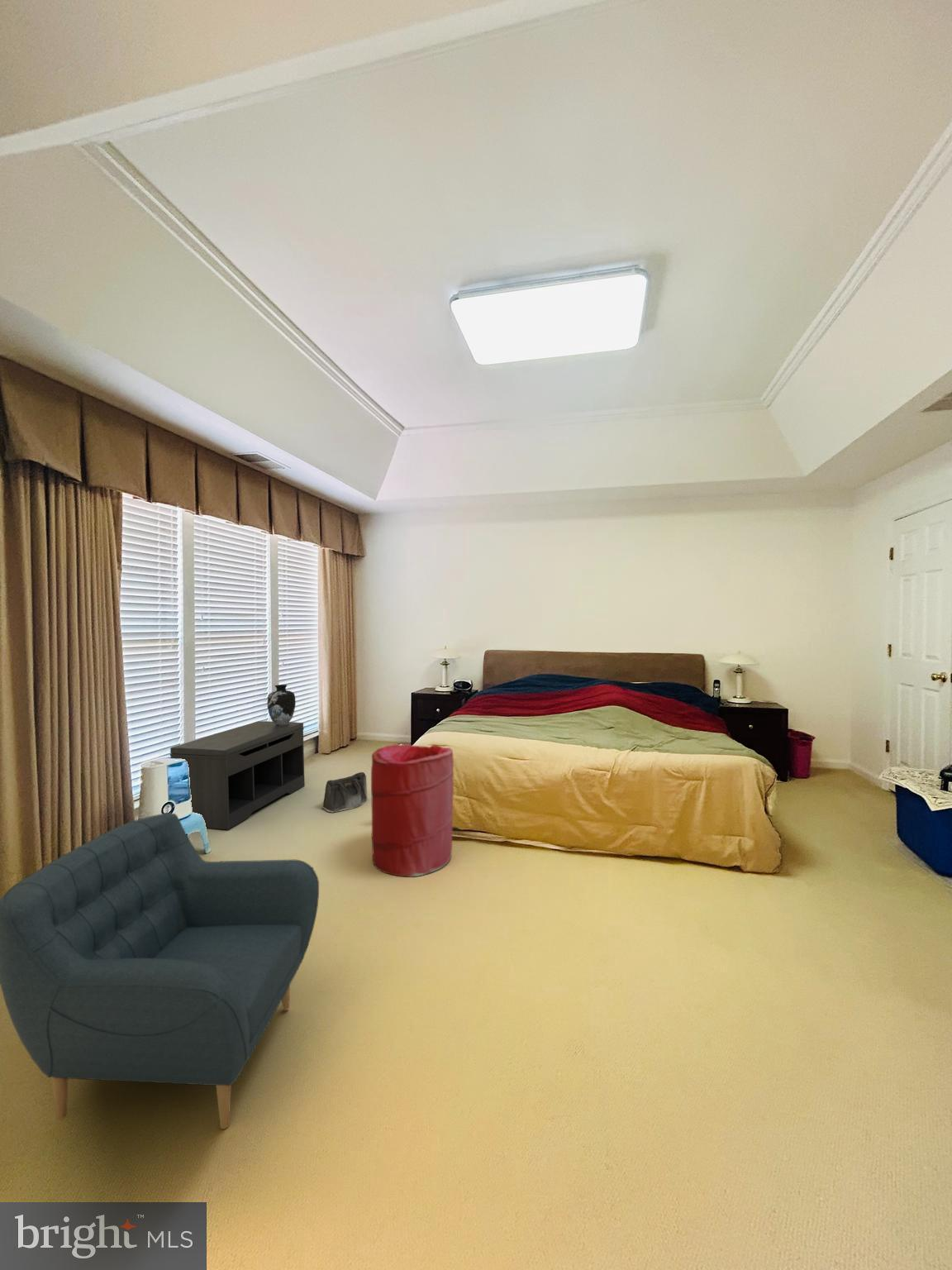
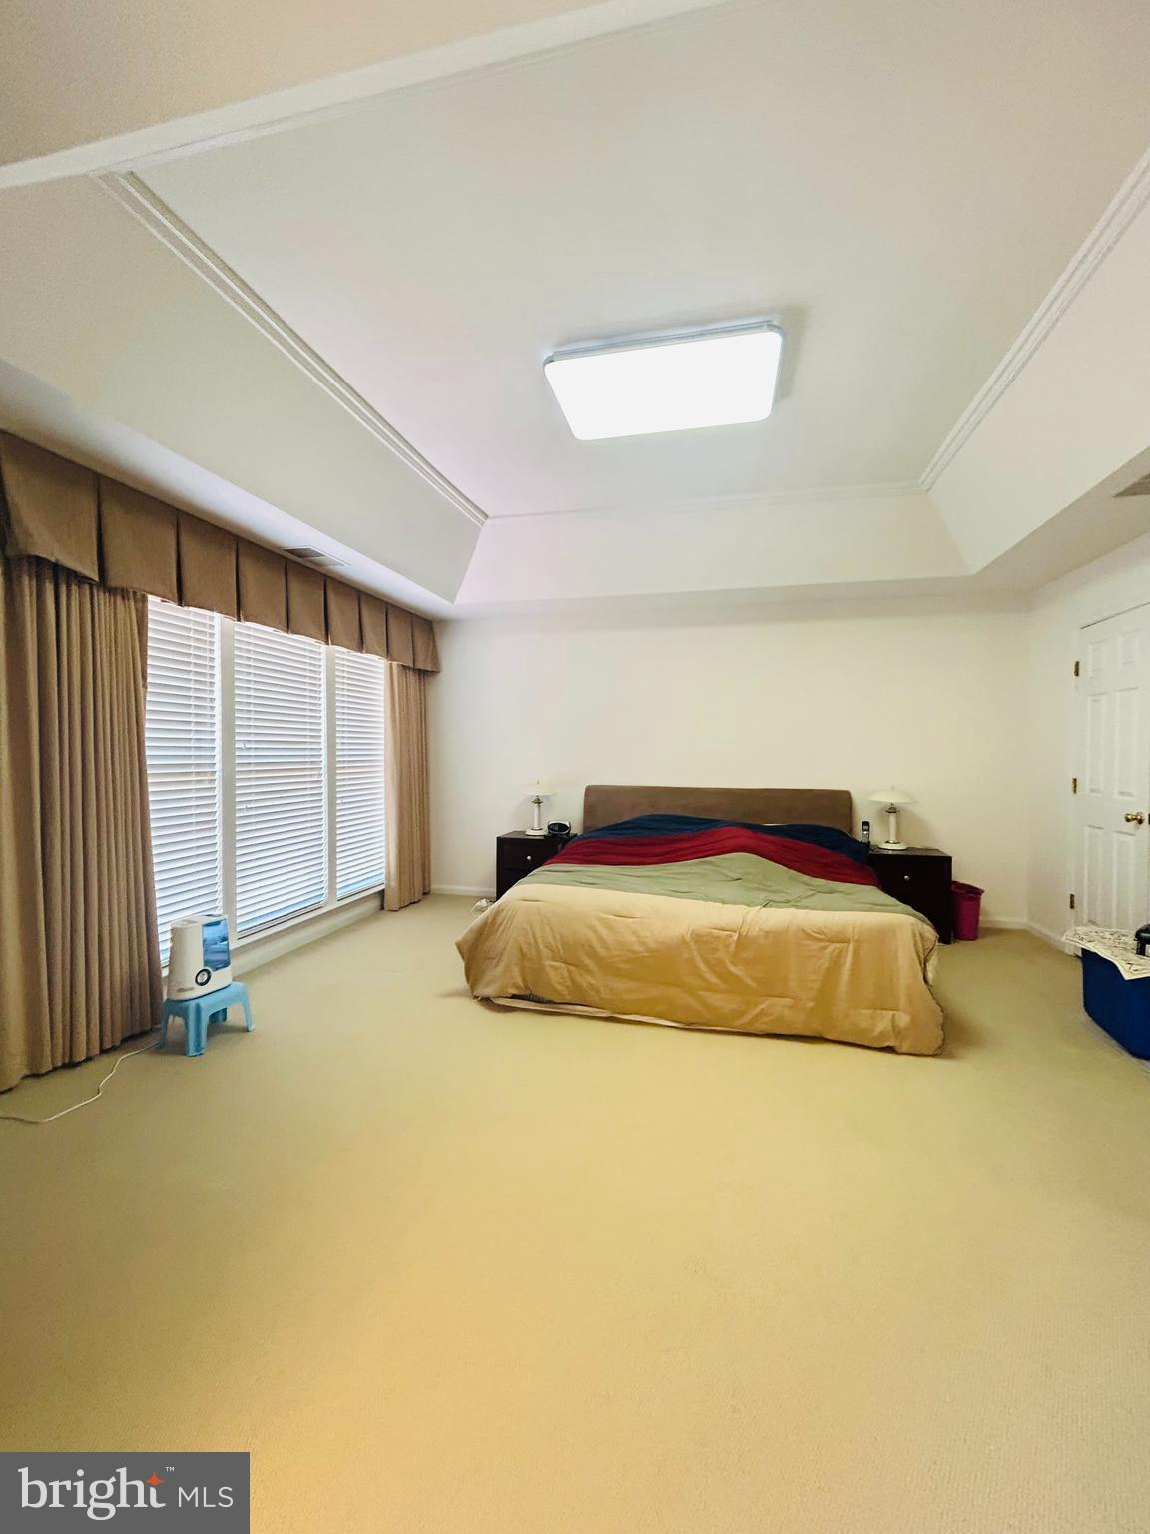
- vase (281, 704)
- bench (245, 768)
- armchair (191, 953)
- saddlebag (345, 790)
- laundry hamper (412, 802)
